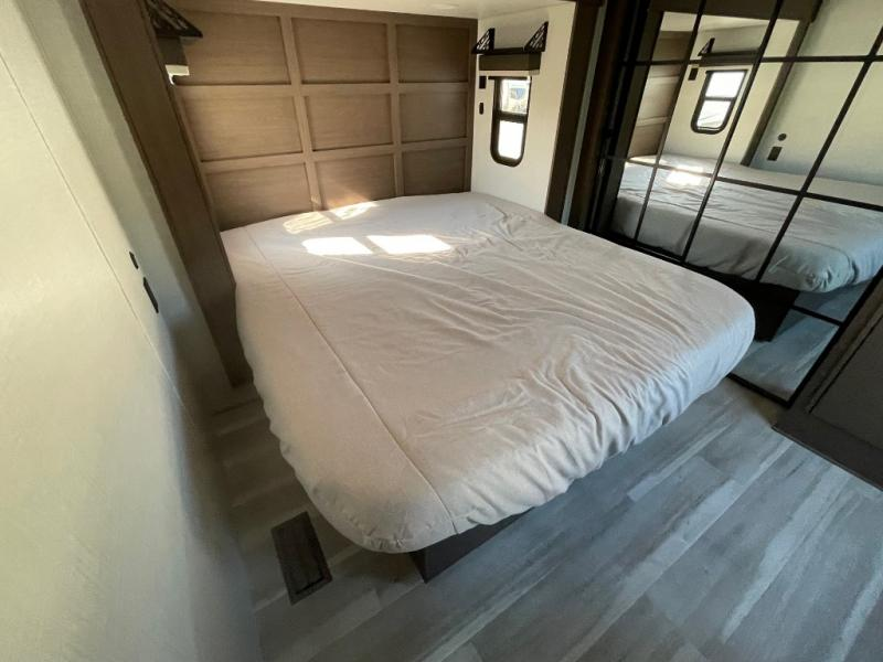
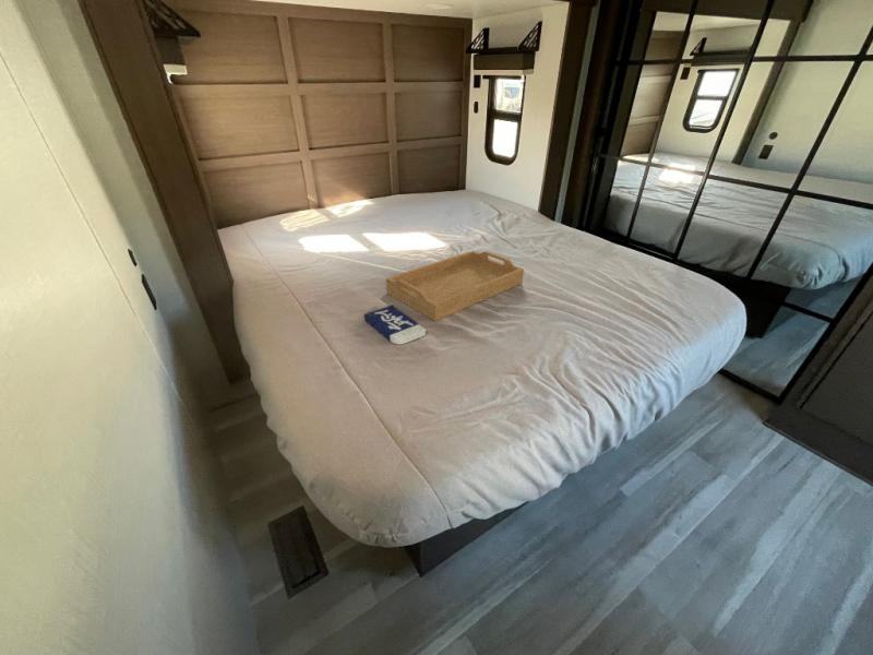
+ book (394, 324)
+ serving tray (456, 278)
